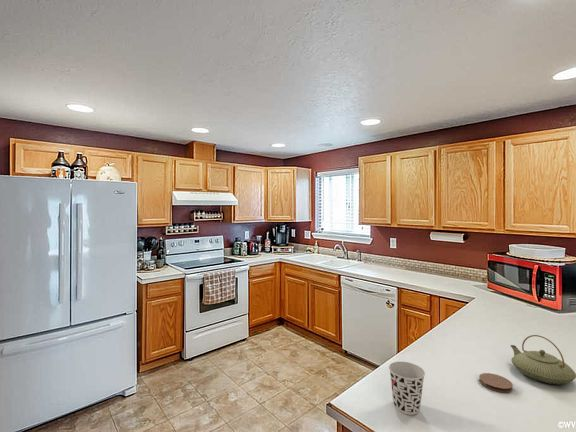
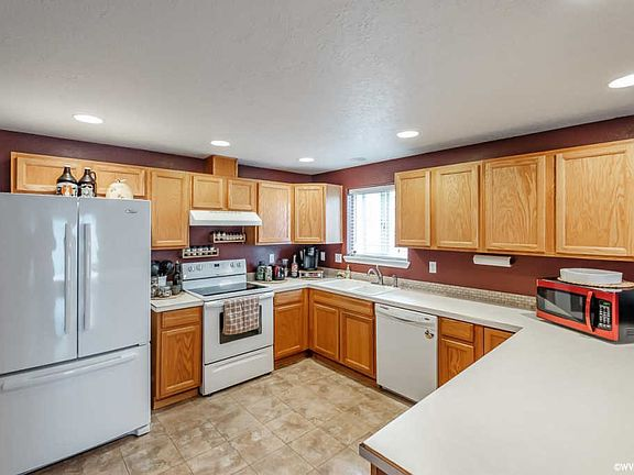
- coaster (495, 382)
- cup (406, 388)
- teapot (538, 354)
